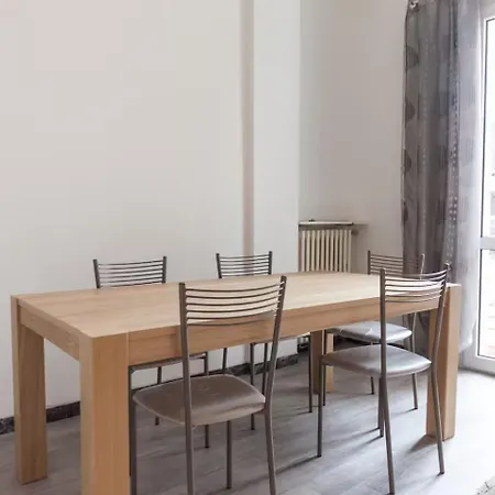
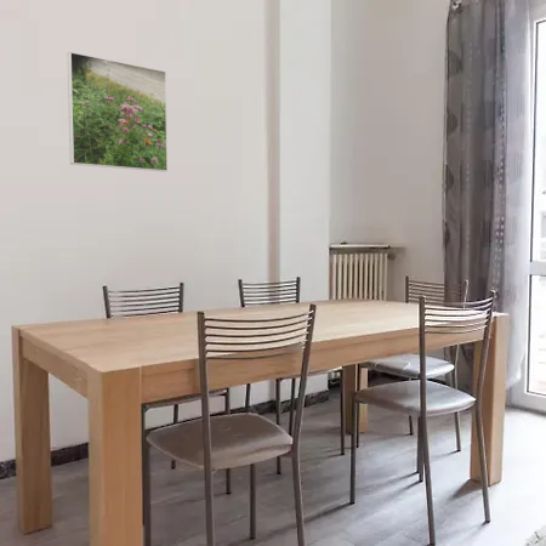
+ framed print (120, 115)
